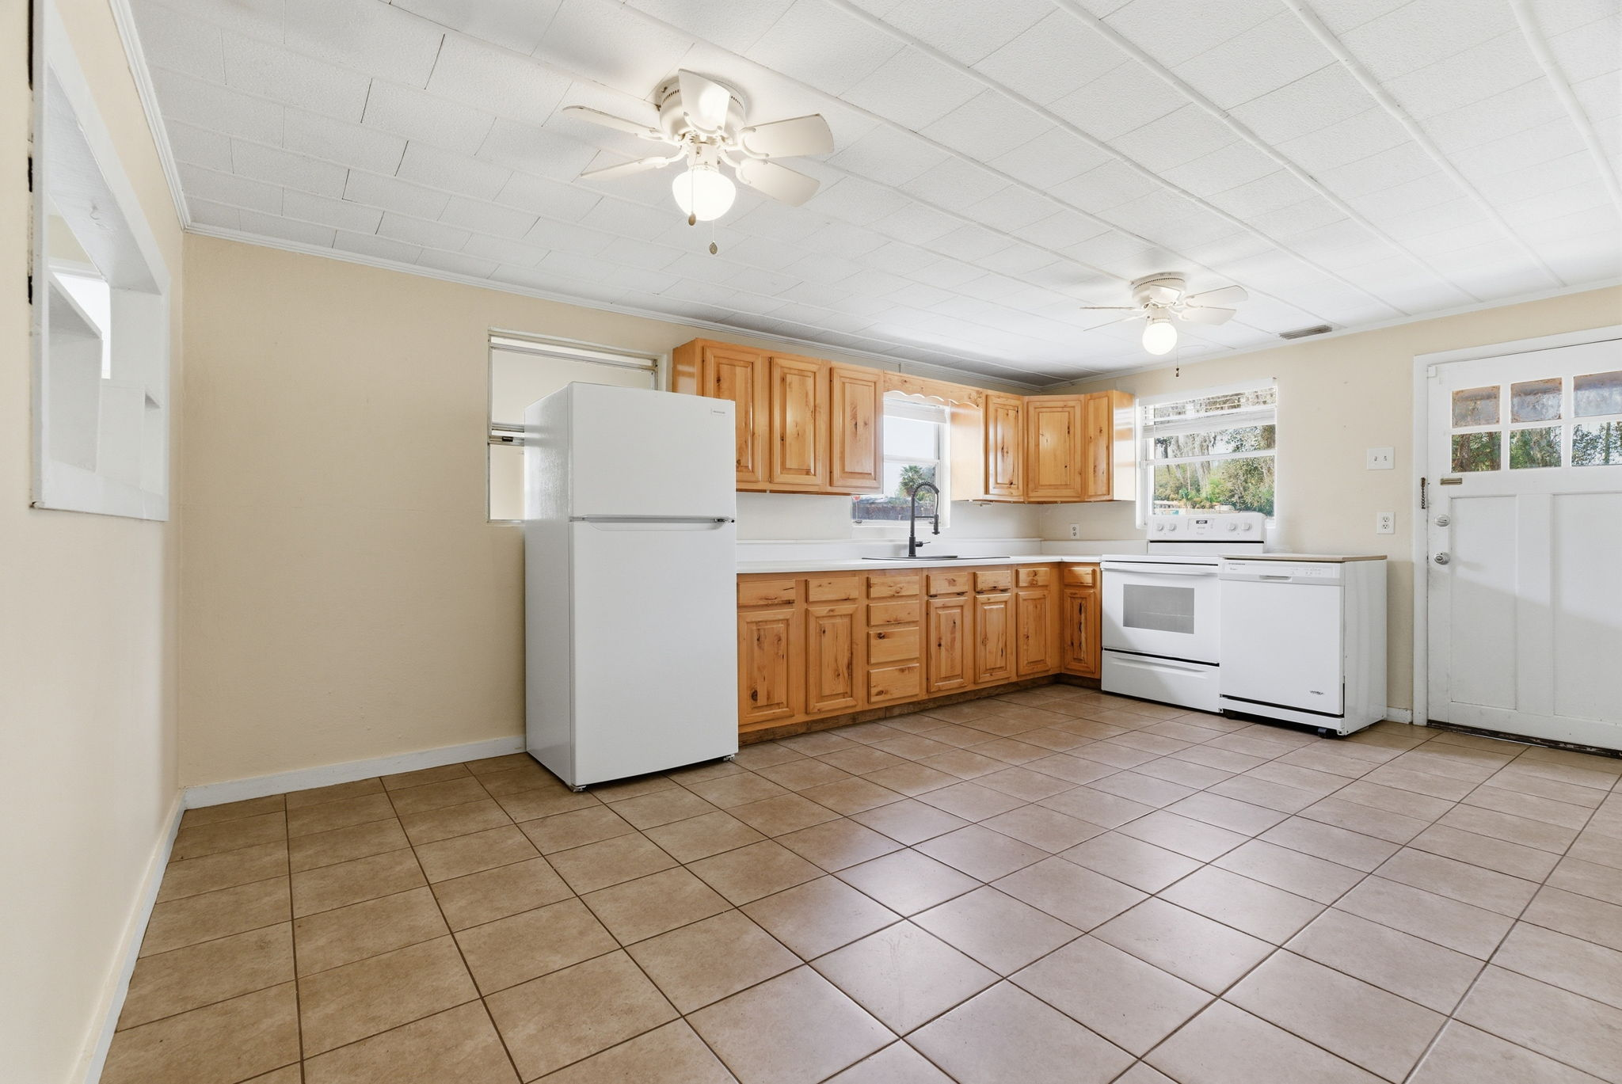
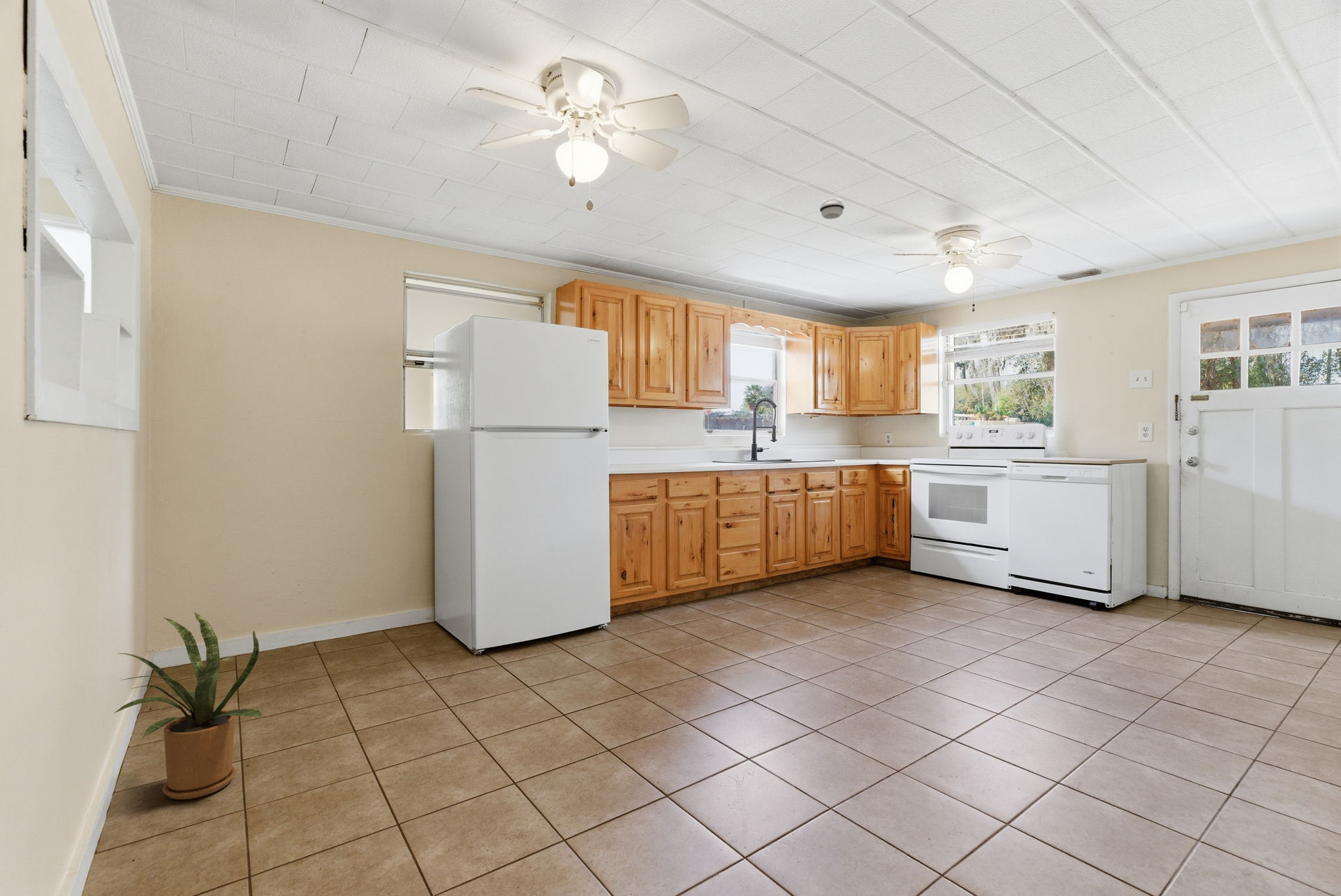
+ house plant (189, 707)
+ smoke detector (832, 209)
